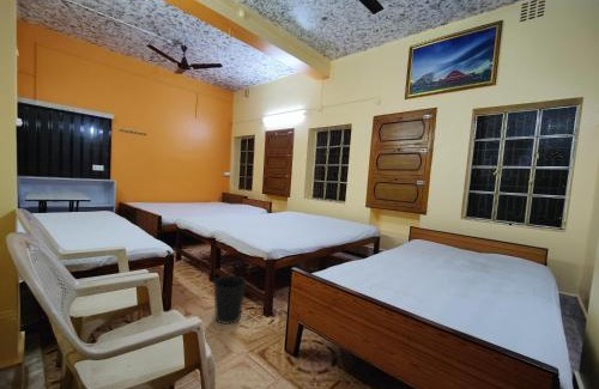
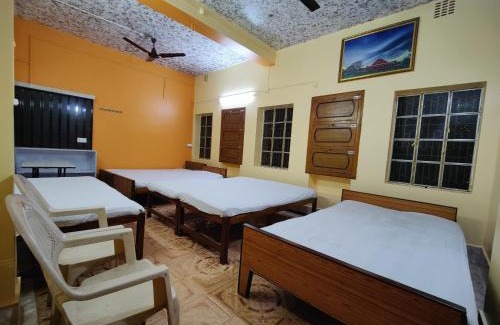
- wastebasket (229, 299)
